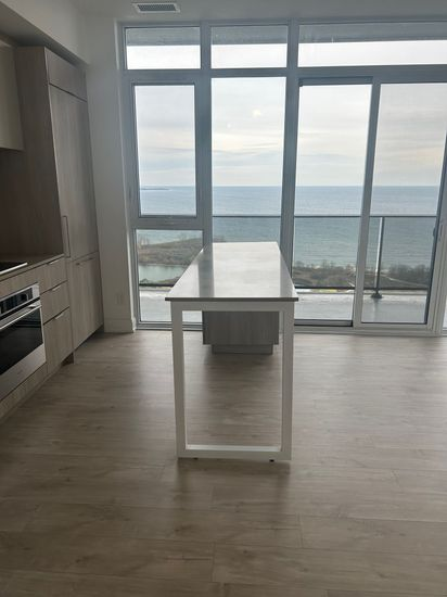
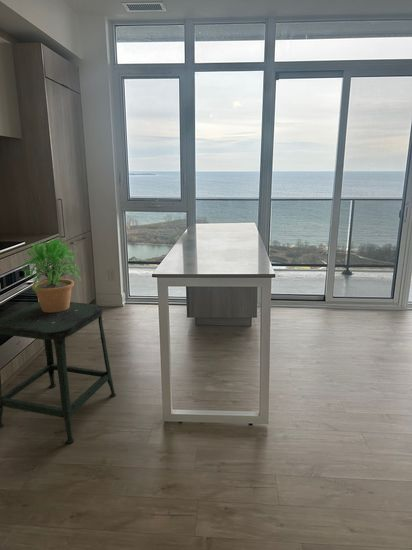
+ stool (55, 364)
+ potted plant (51, 273)
